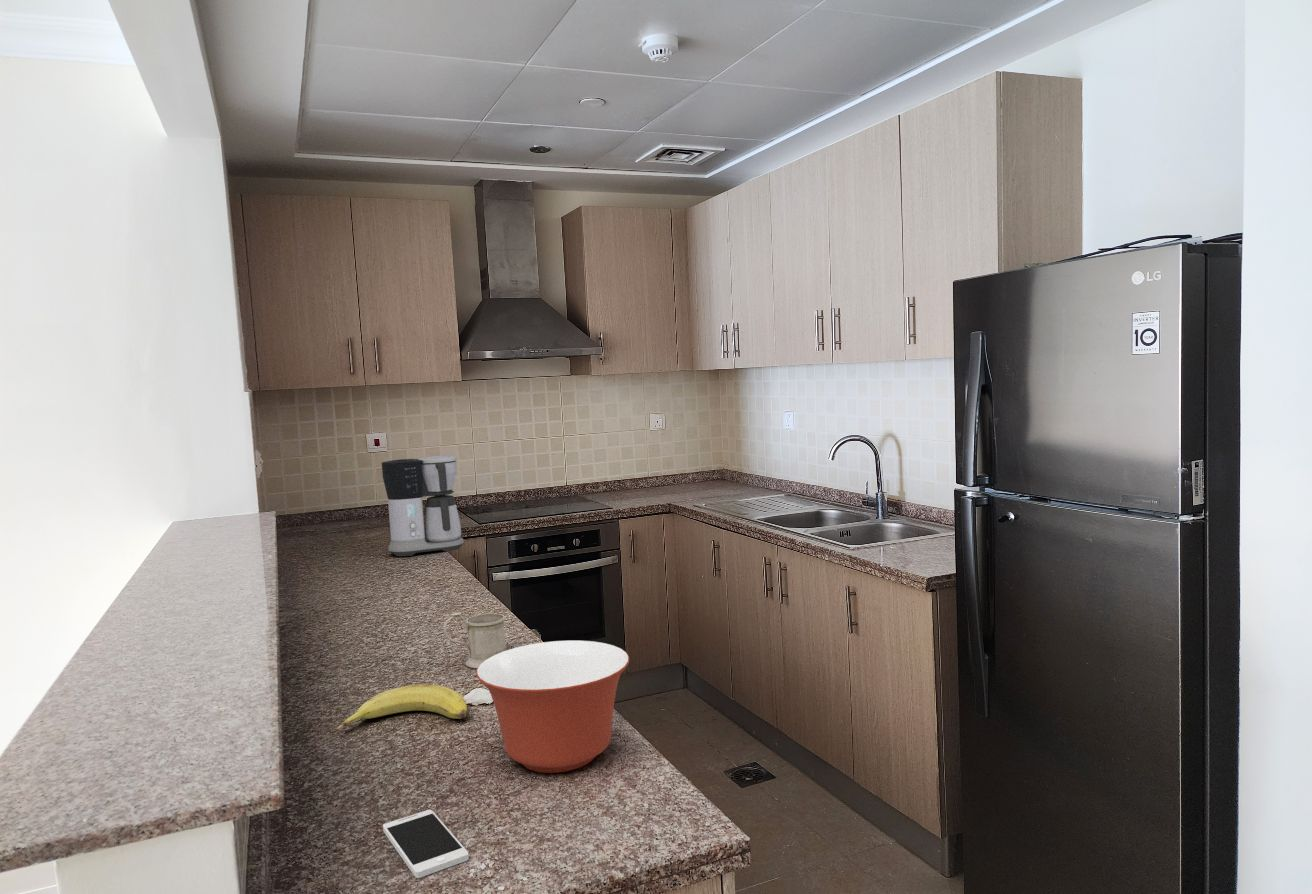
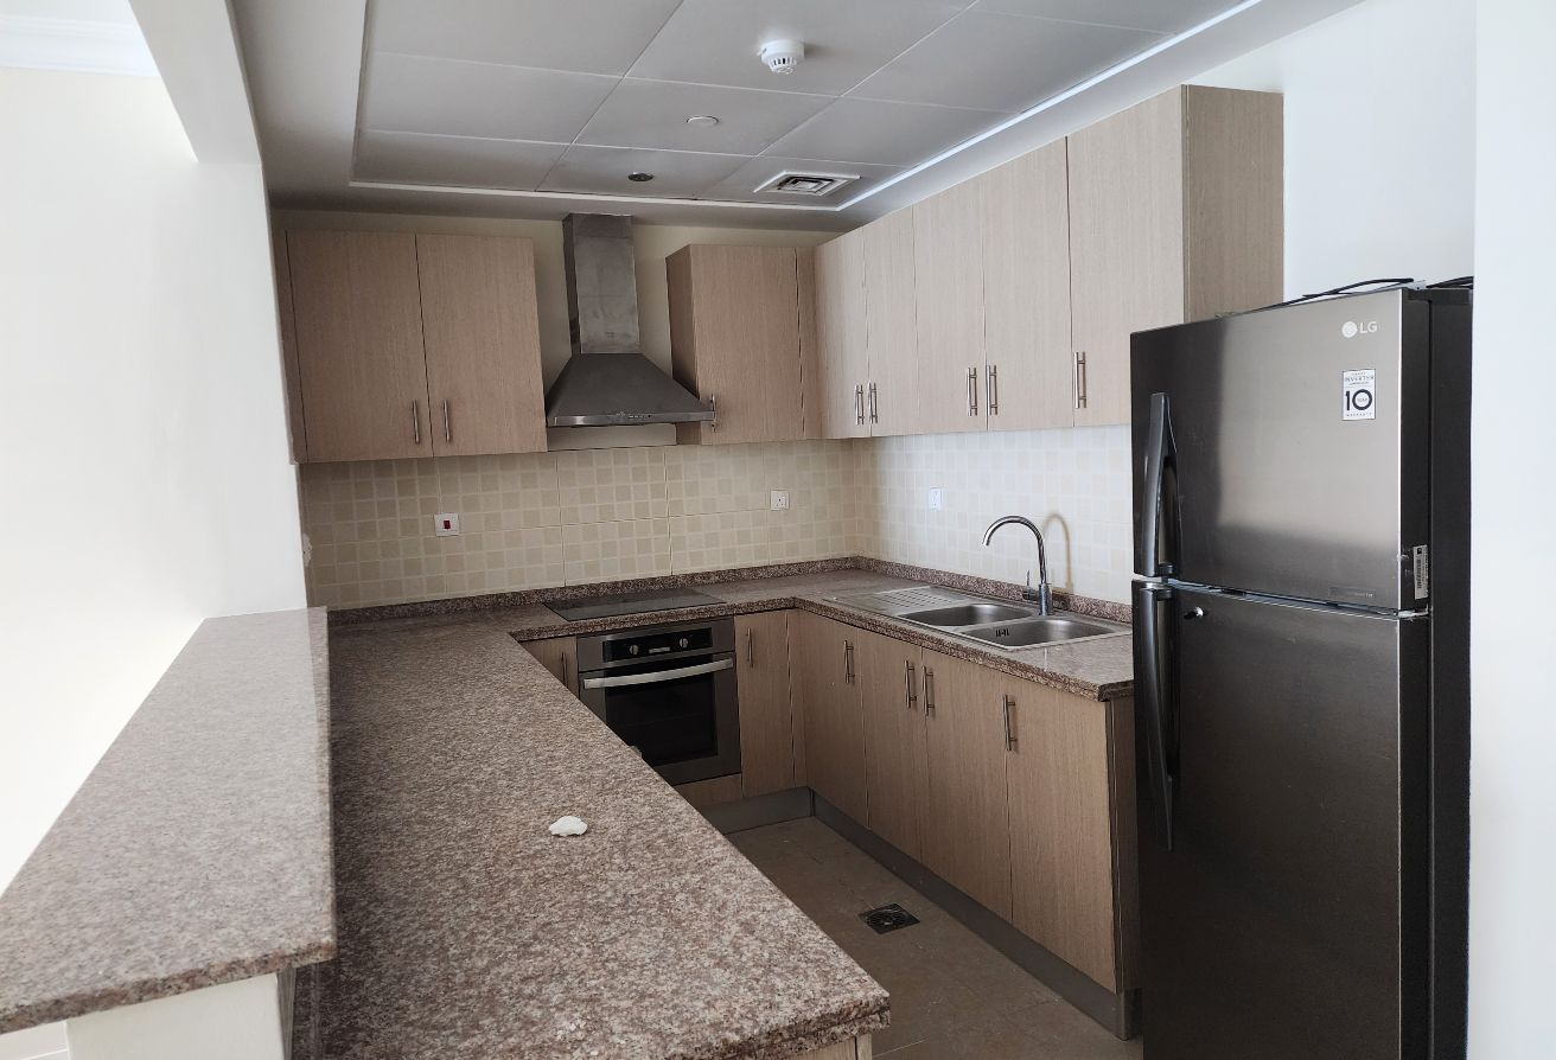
- coffee maker (422, 504)
- mixing bowl (556, 709)
- mug (476, 636)
- fruit (405, 711)
- smartphone (424, 841)
